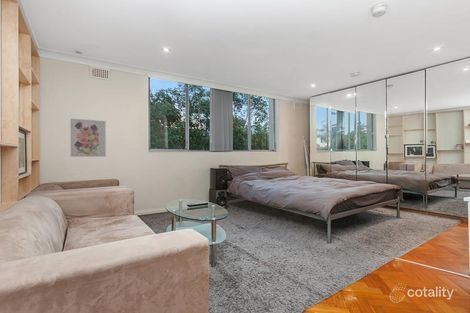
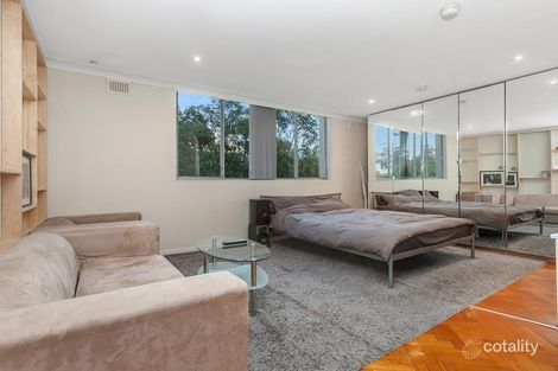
- wall art (88, 138)
